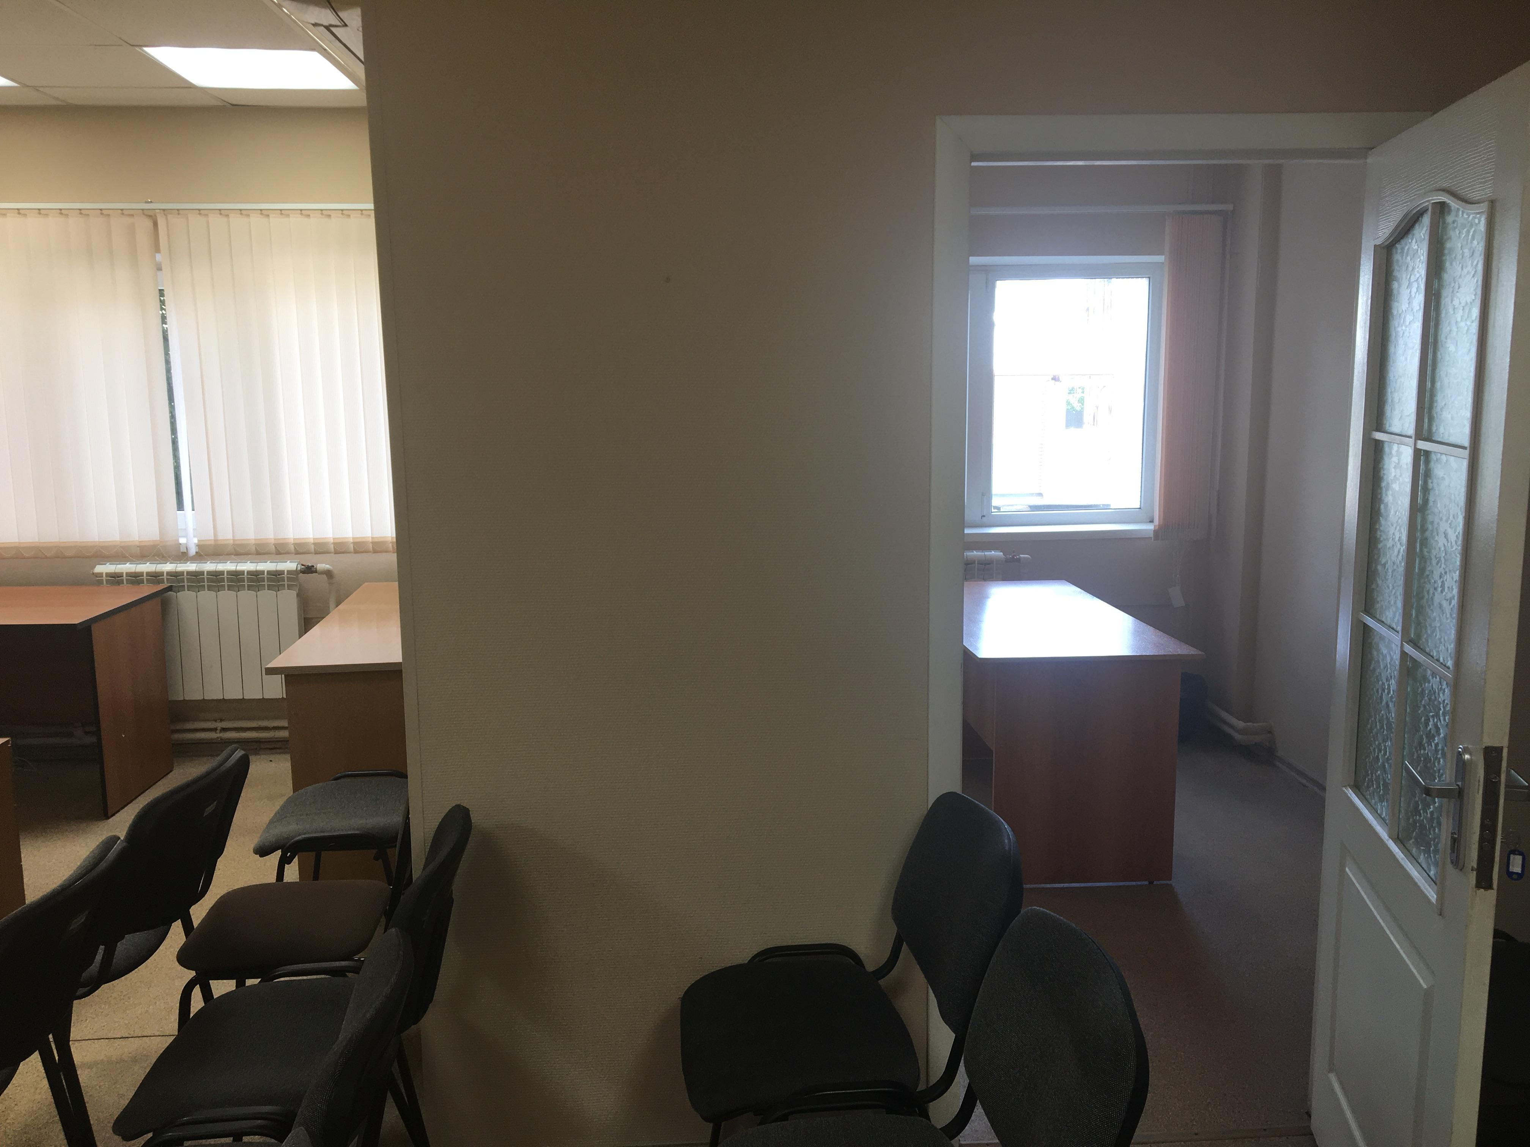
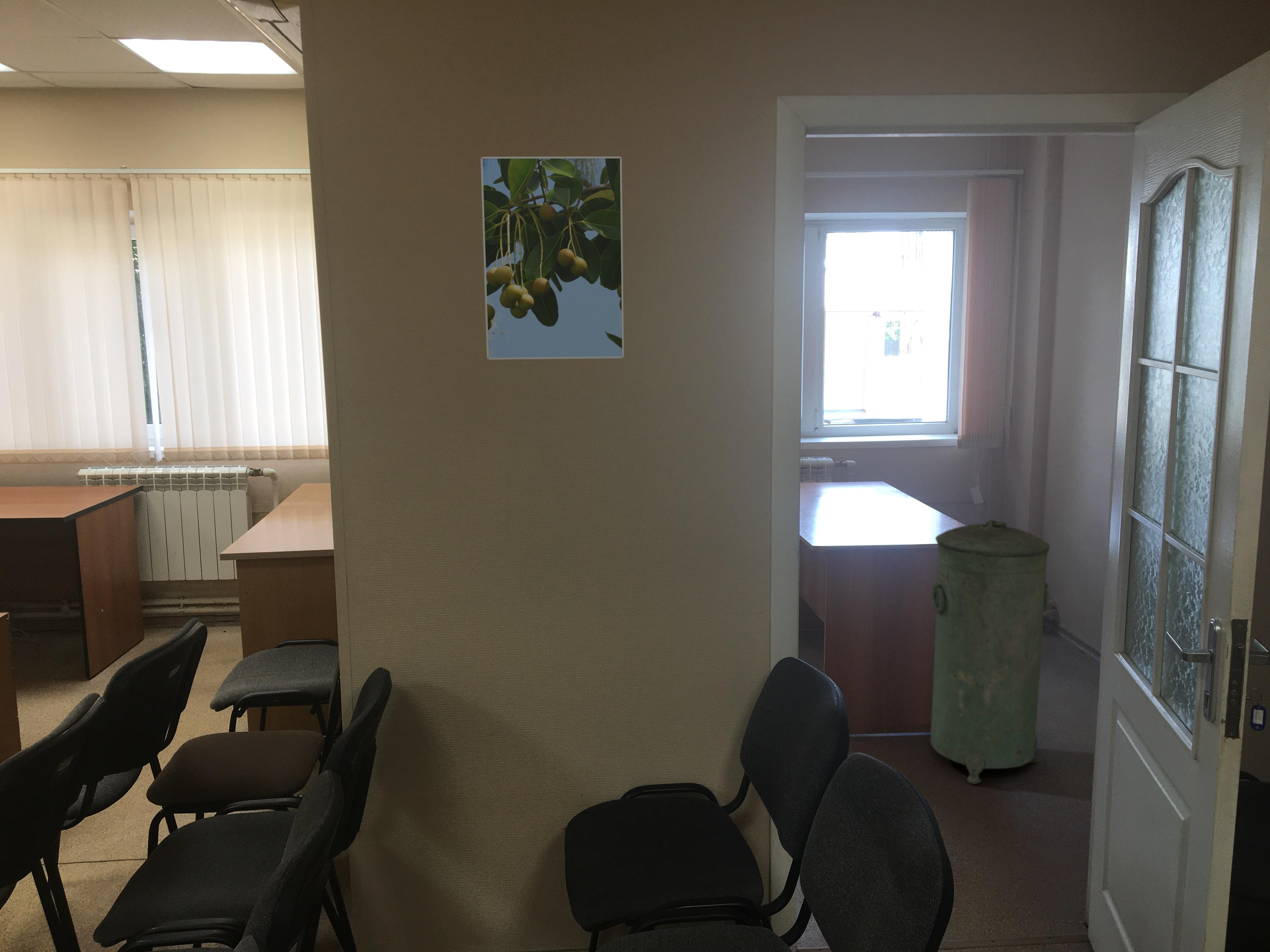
+ trash can (987, 643)
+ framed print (554, 260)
